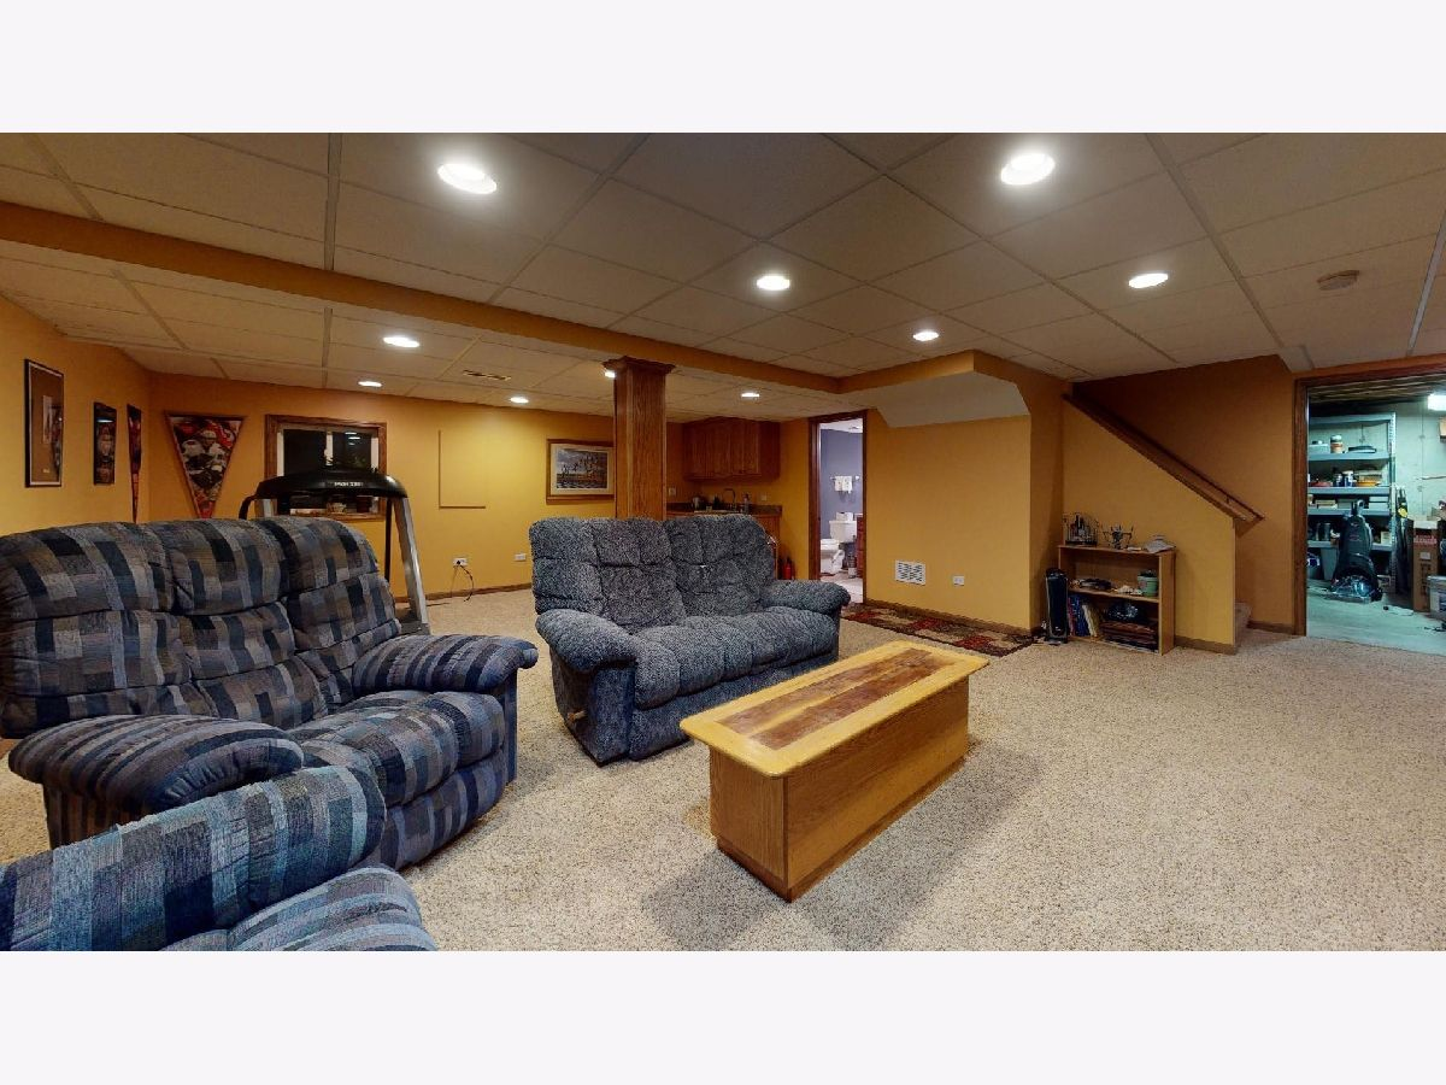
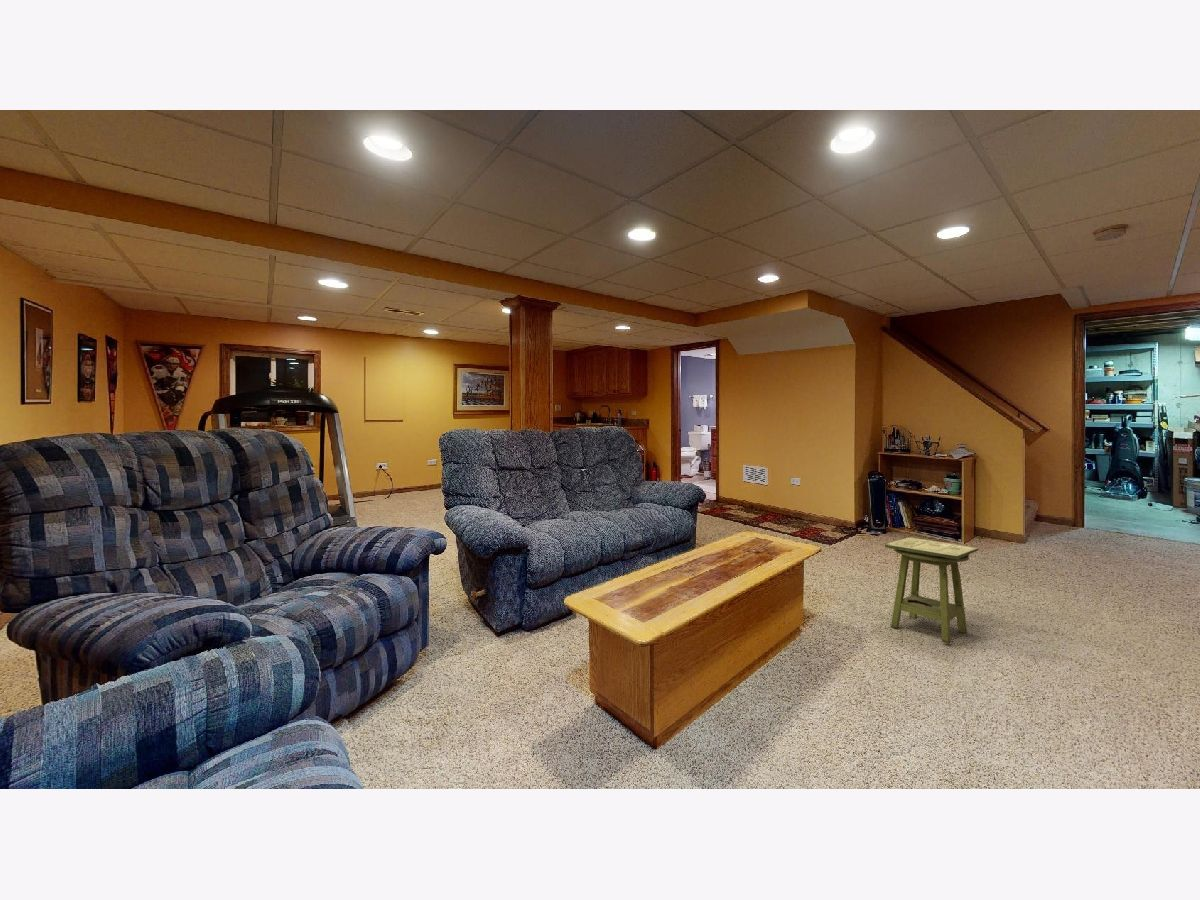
+ side table (939, 584)
